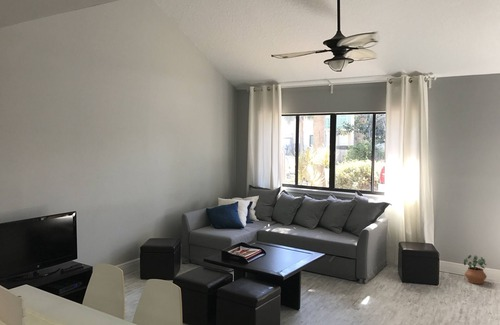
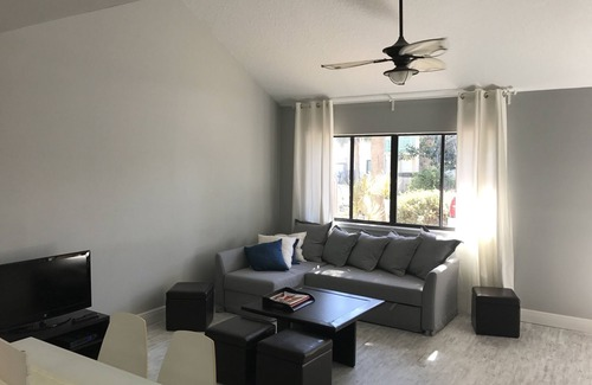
- potted plant (475, 268)
